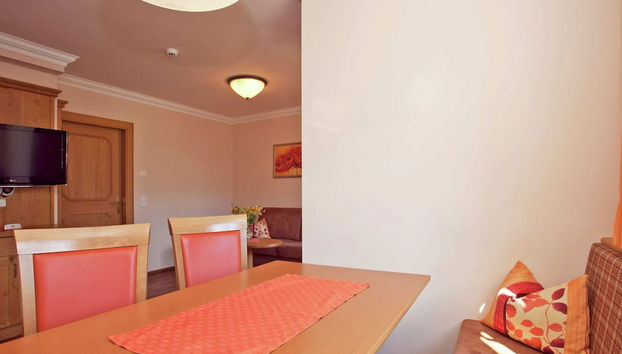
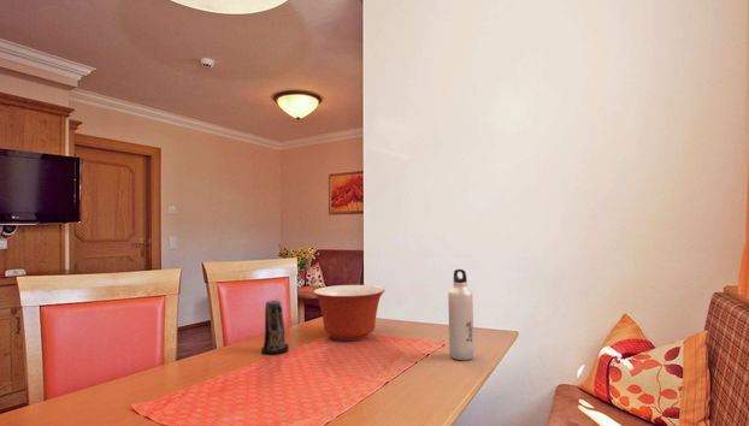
+ water bottle (460, 313)
+ candle (275, 325)
+ mixing bowl (349, 312)
